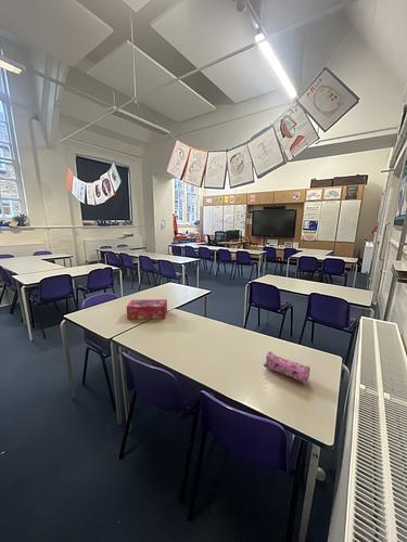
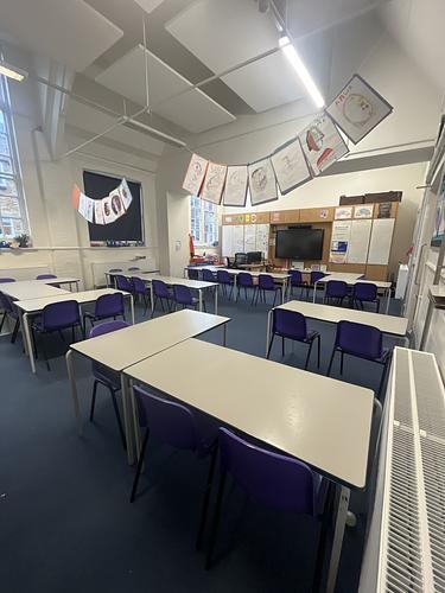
- pencil case (287, 366)
- tissue box (148, 308)
